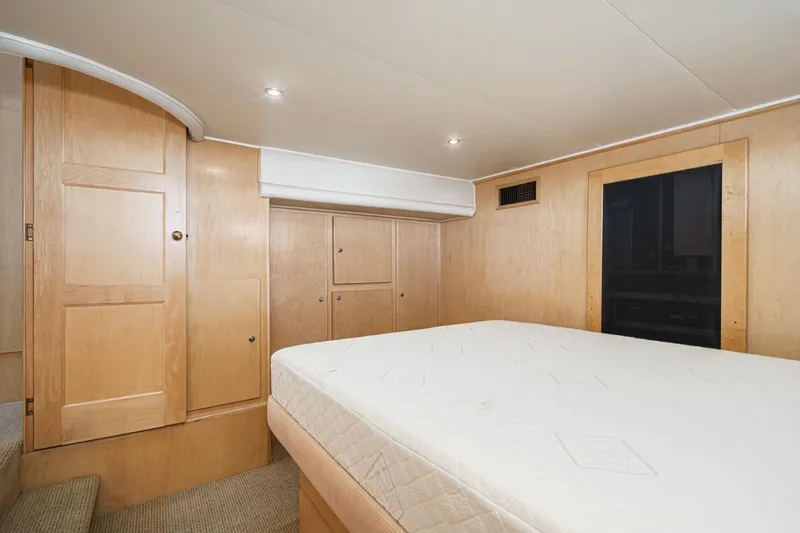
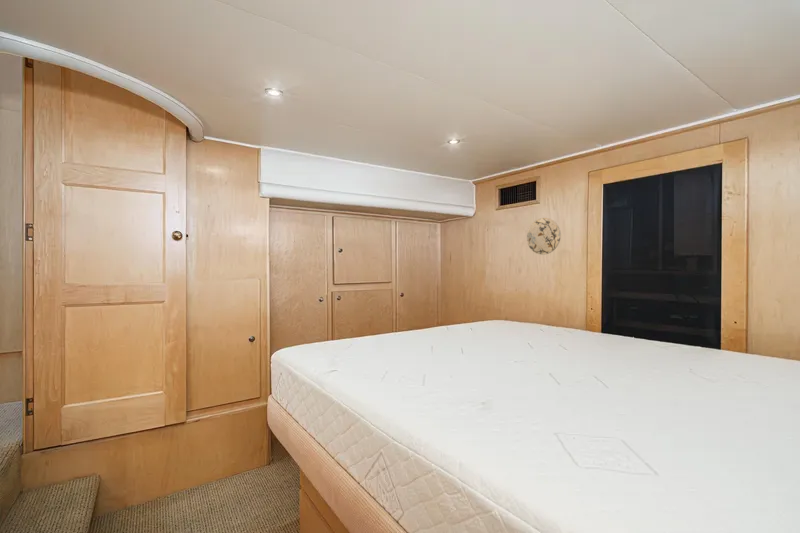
+ decorative plate (543, 236)
